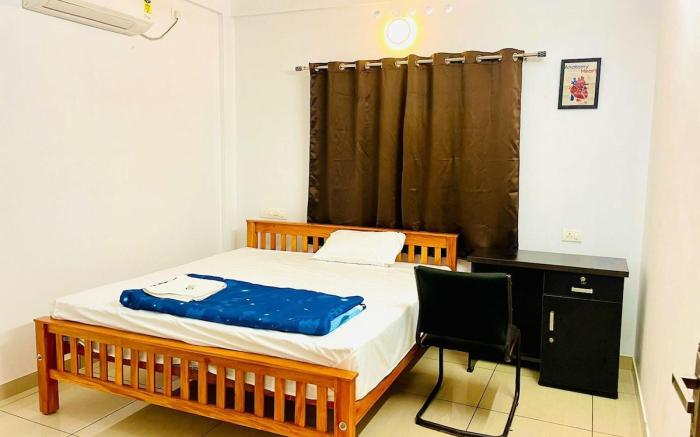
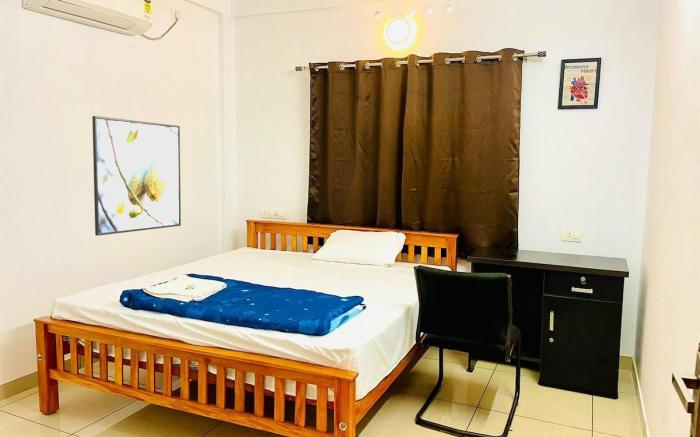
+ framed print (140, 176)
